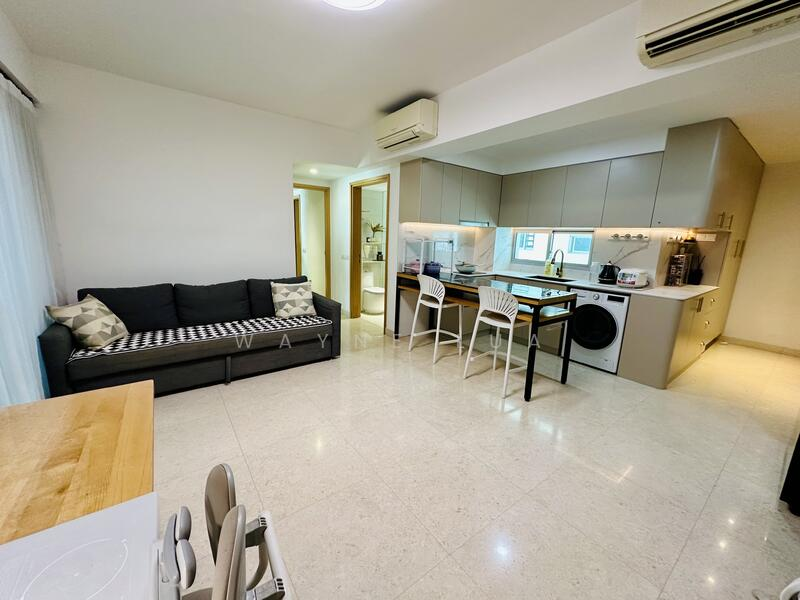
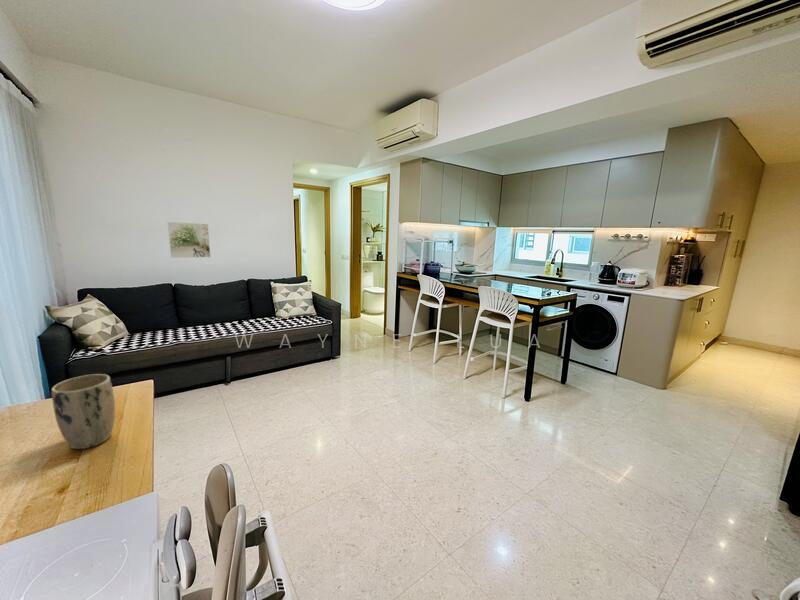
+ plant pot (86, 411)
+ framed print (189, 240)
